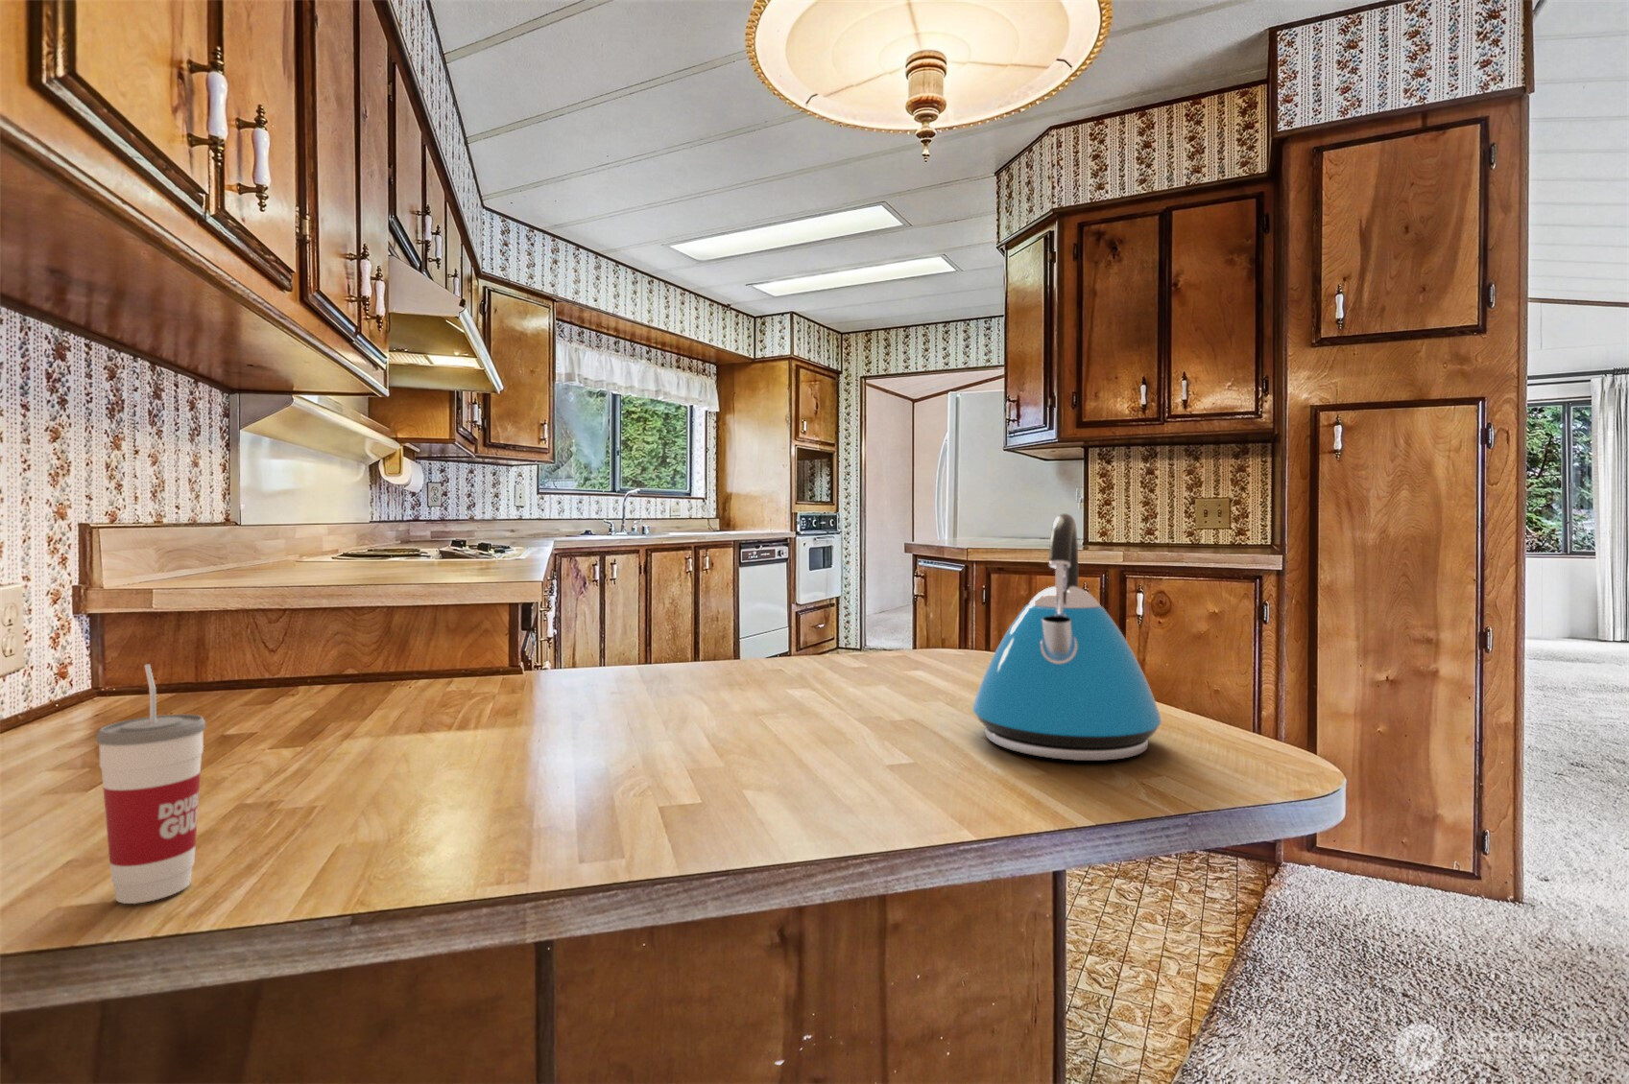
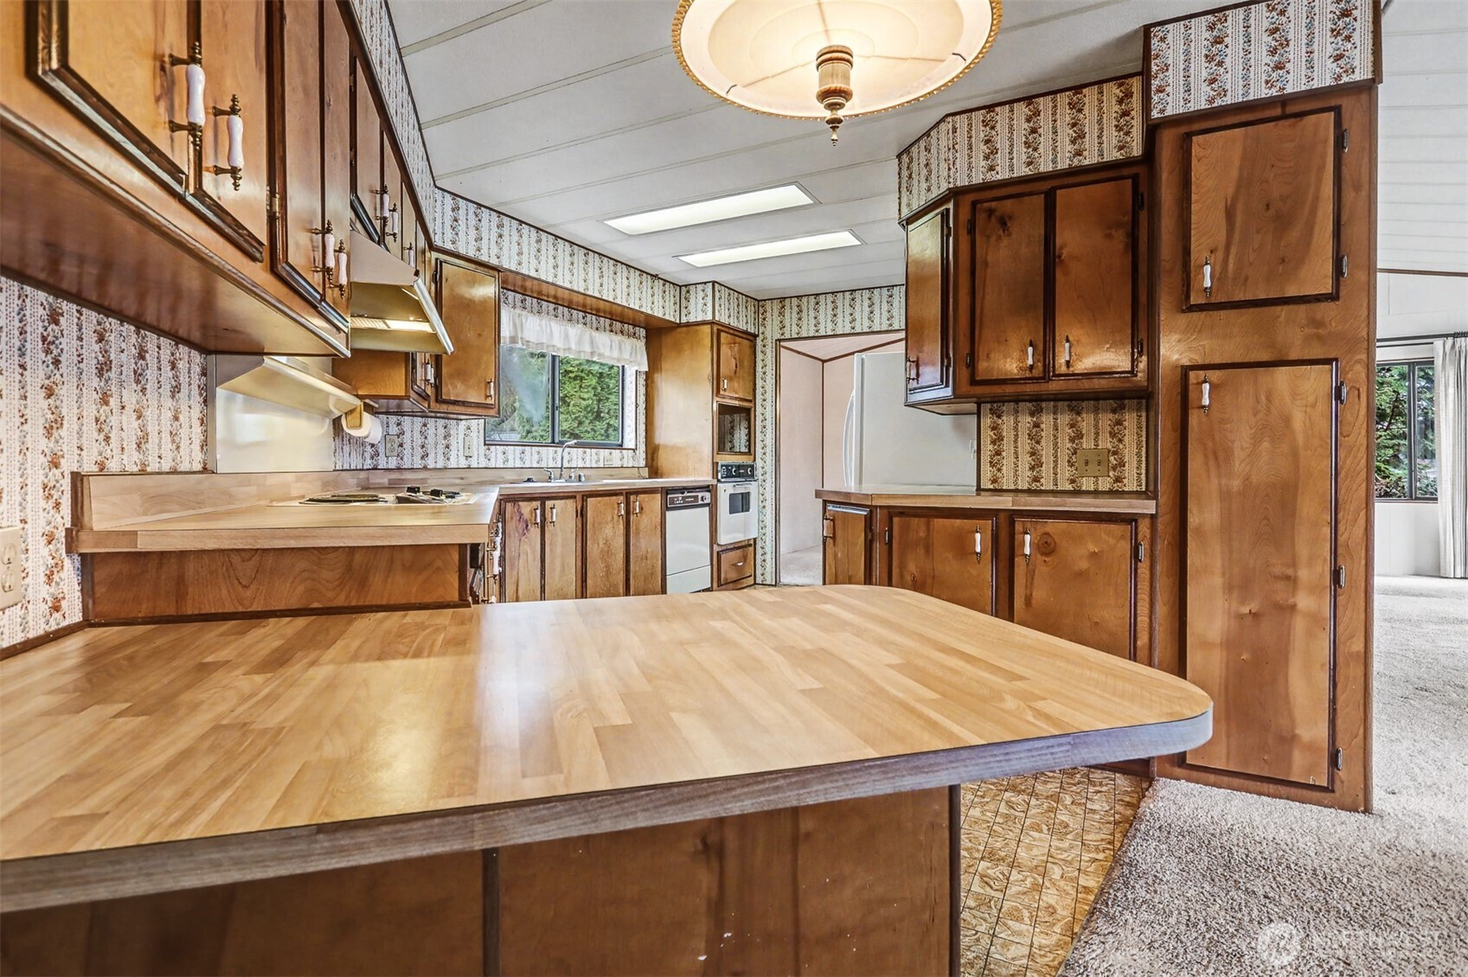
- cup (152, 777)
- kettle (1064, 625)
